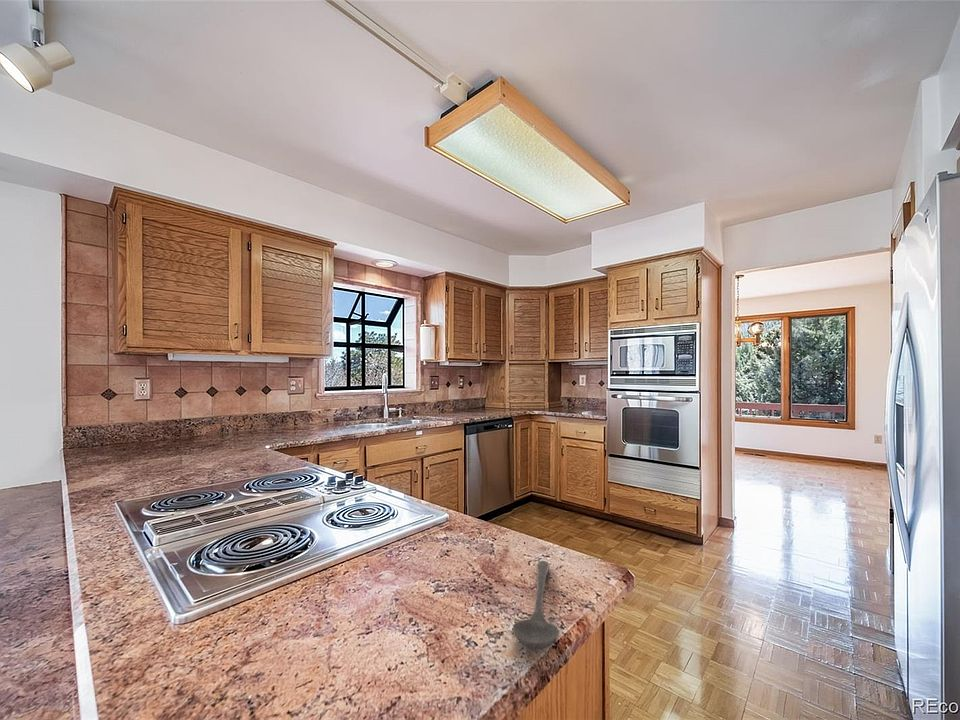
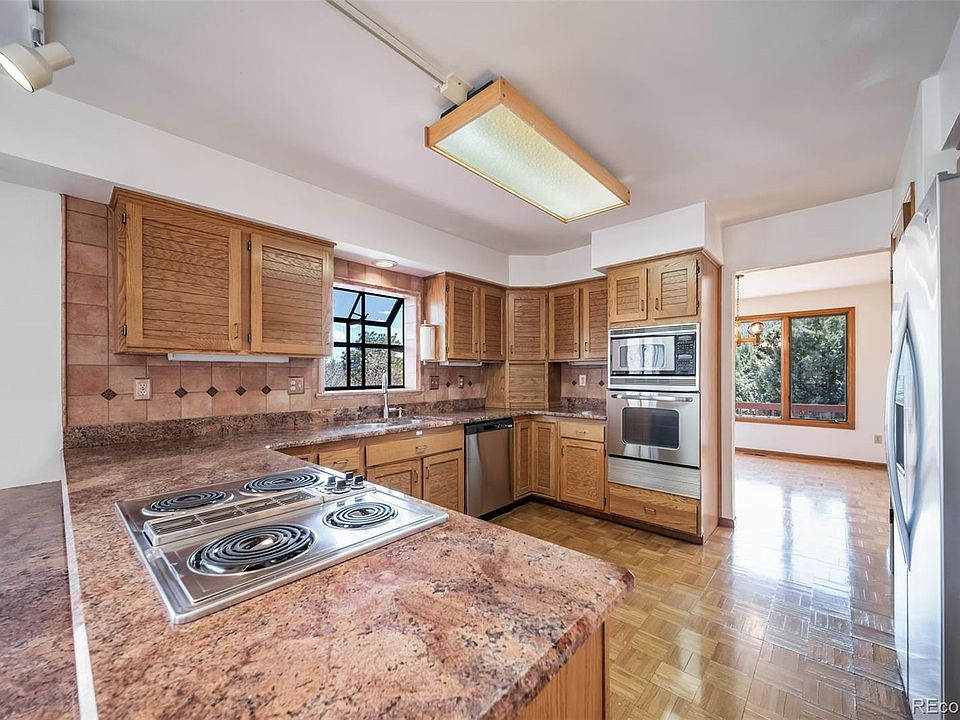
- stirrer (539, 594)
